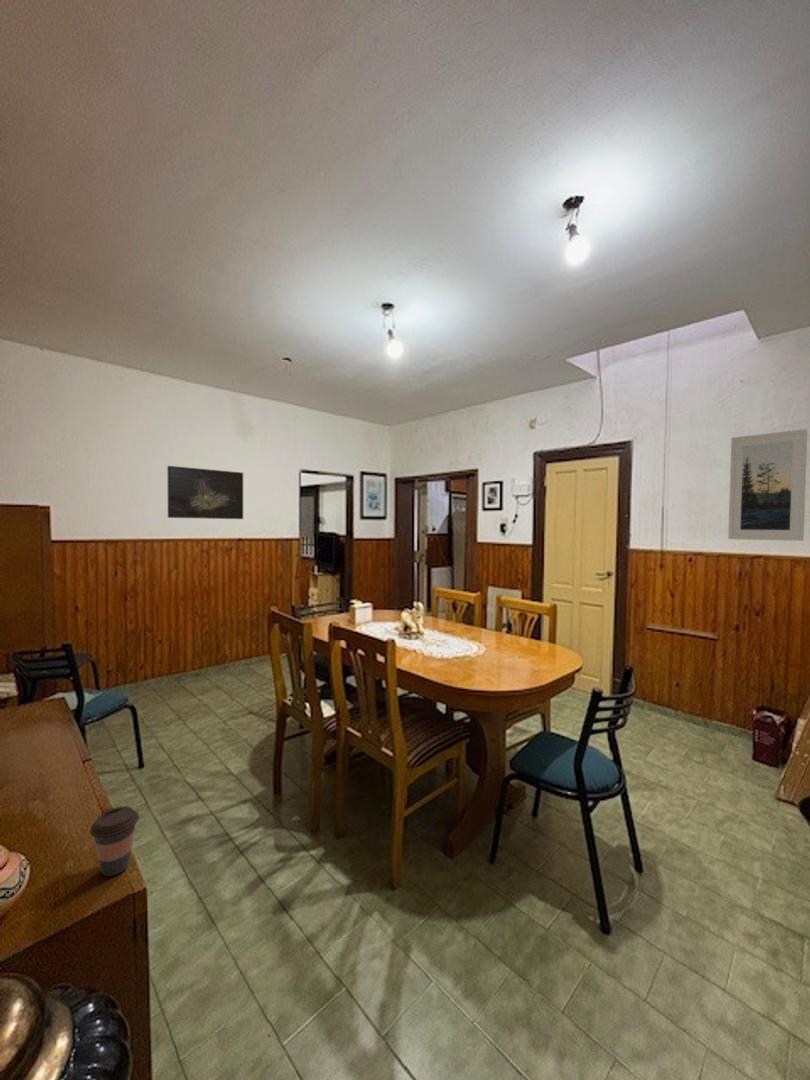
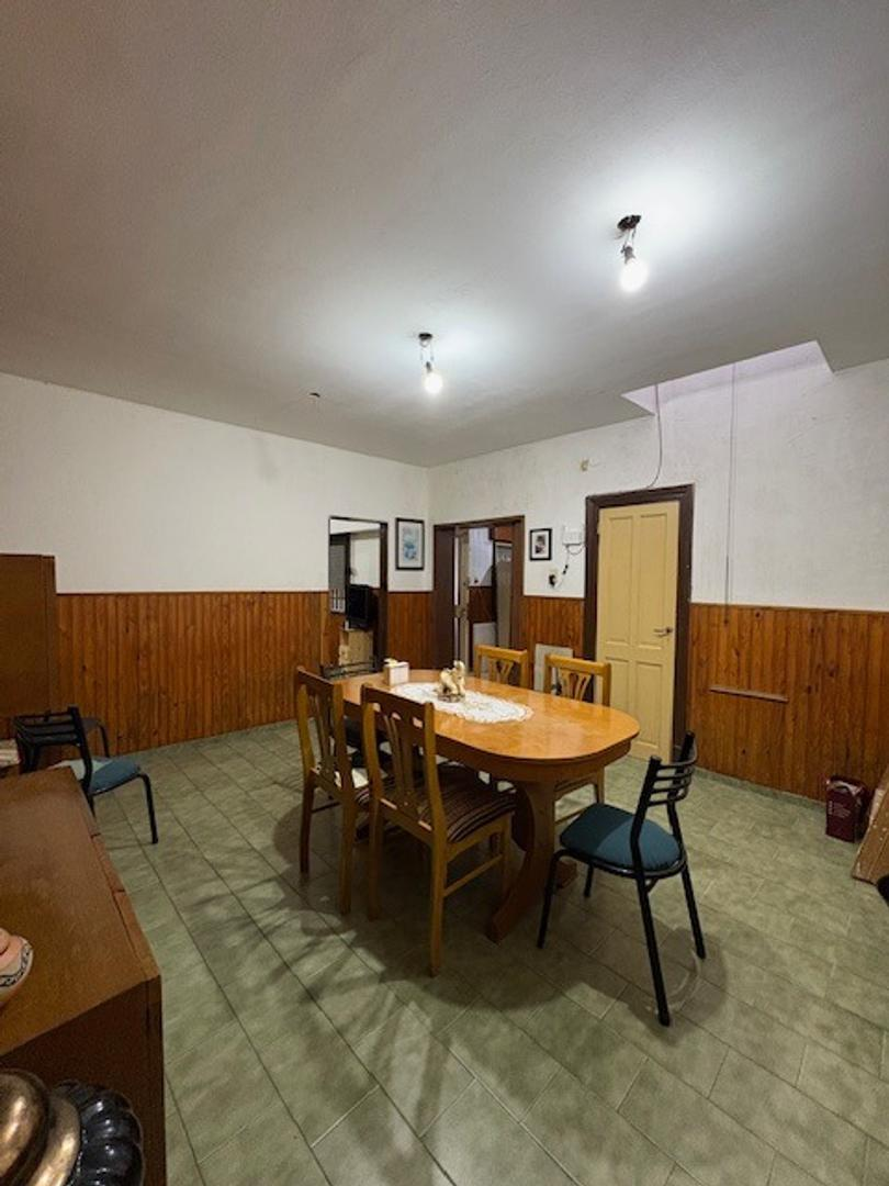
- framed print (765, 486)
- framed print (207, 494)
- coffee cup (115, 841)
